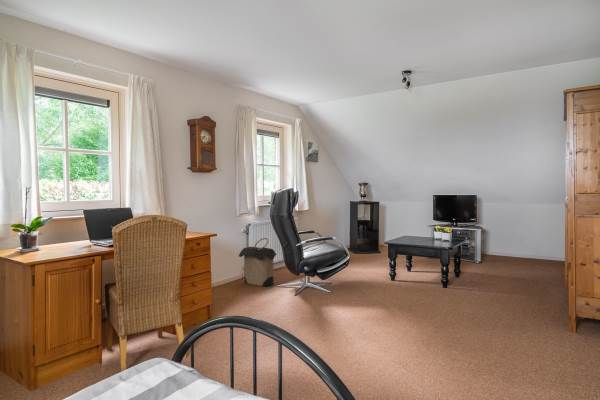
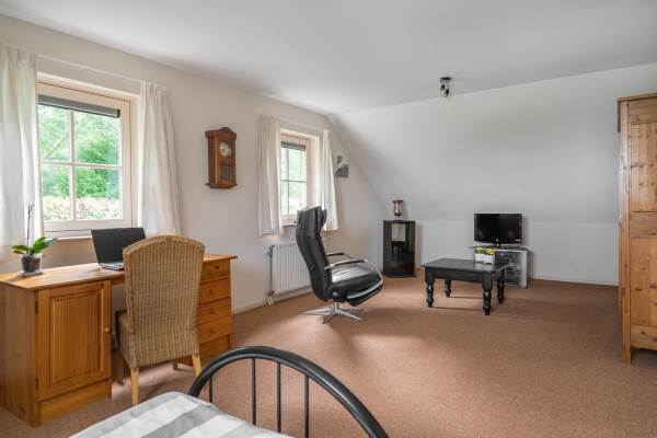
- laundry hamper (257, 260)
